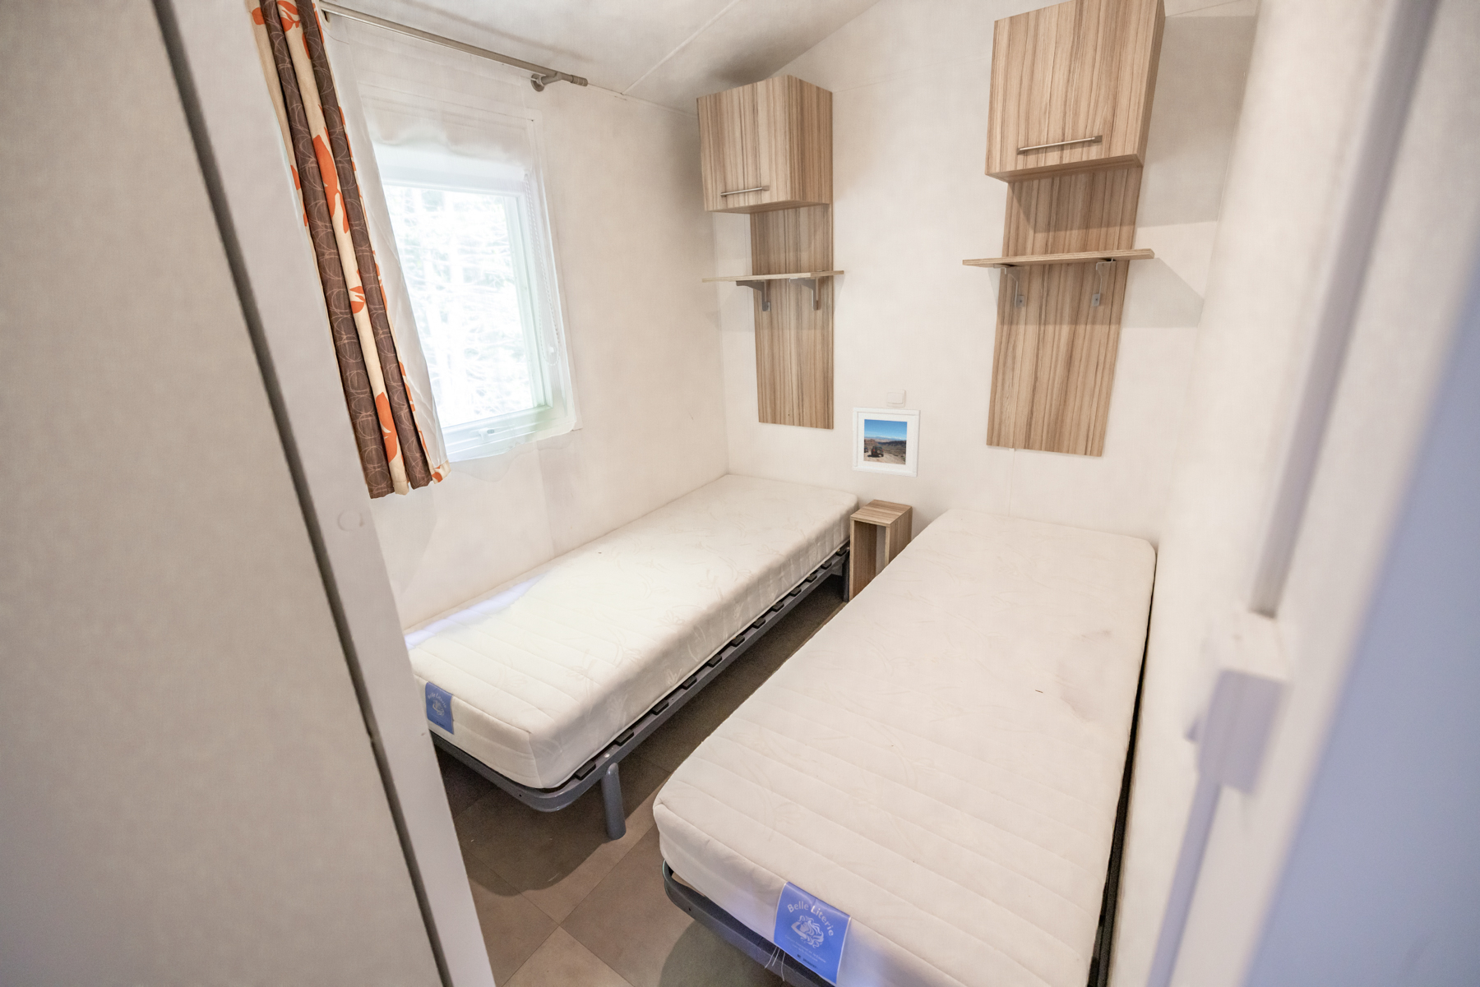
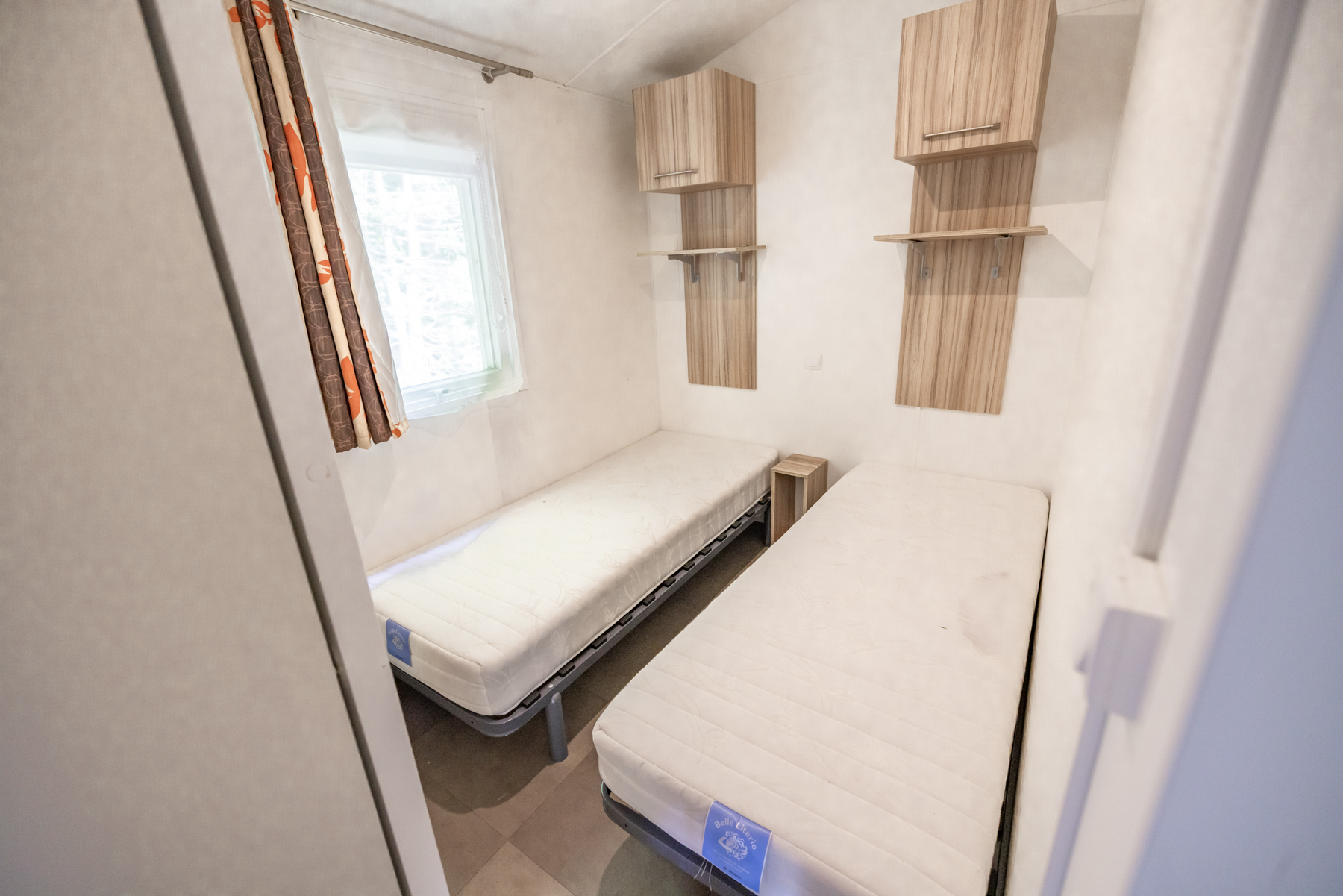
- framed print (885, 442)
